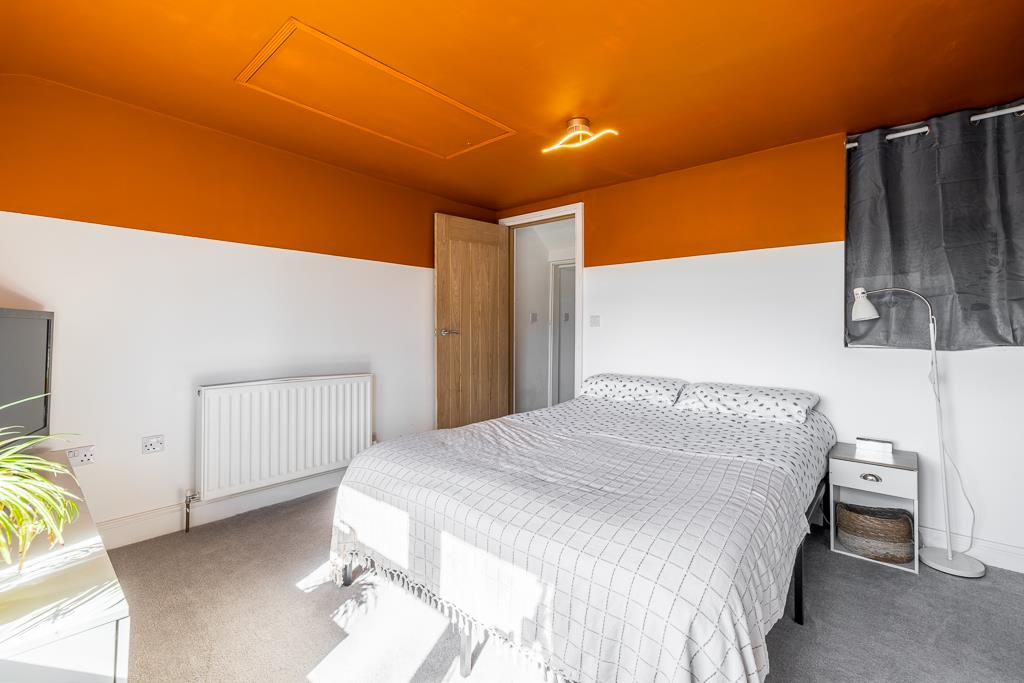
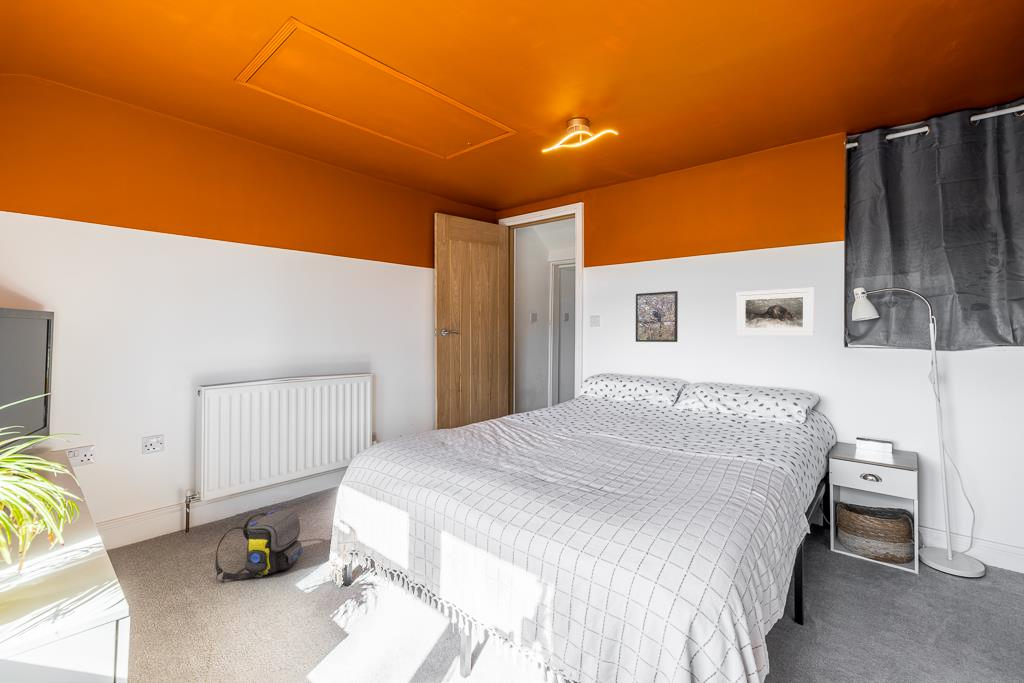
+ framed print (773, 313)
+ shoulder bag (264, 541)
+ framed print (656, 317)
